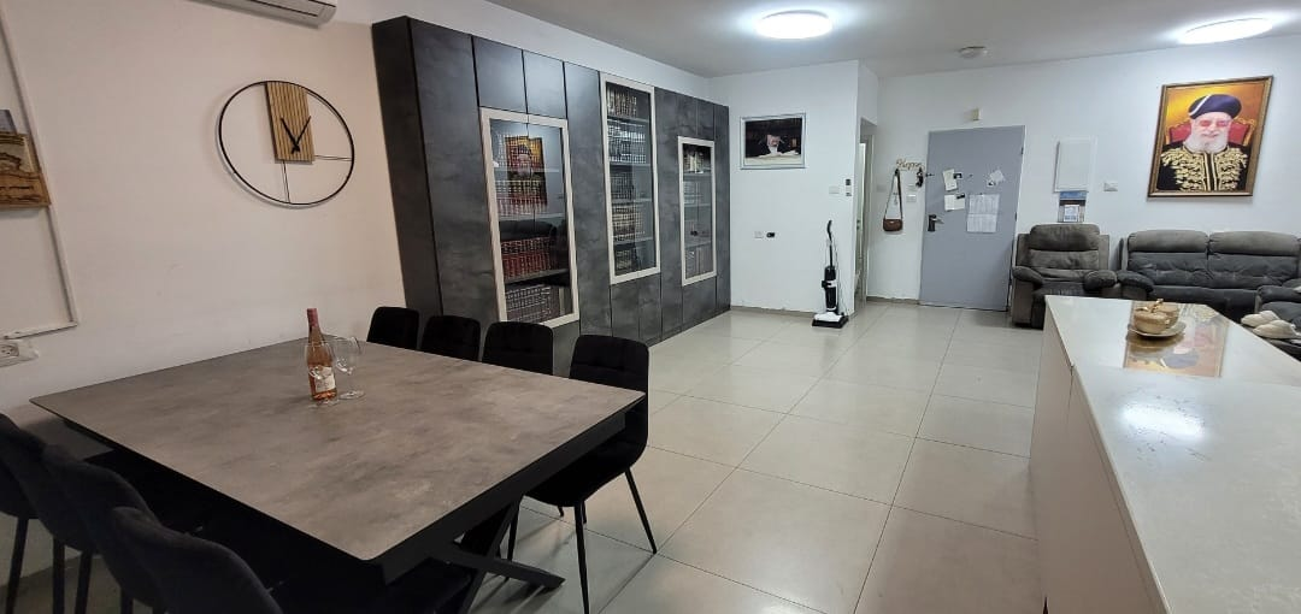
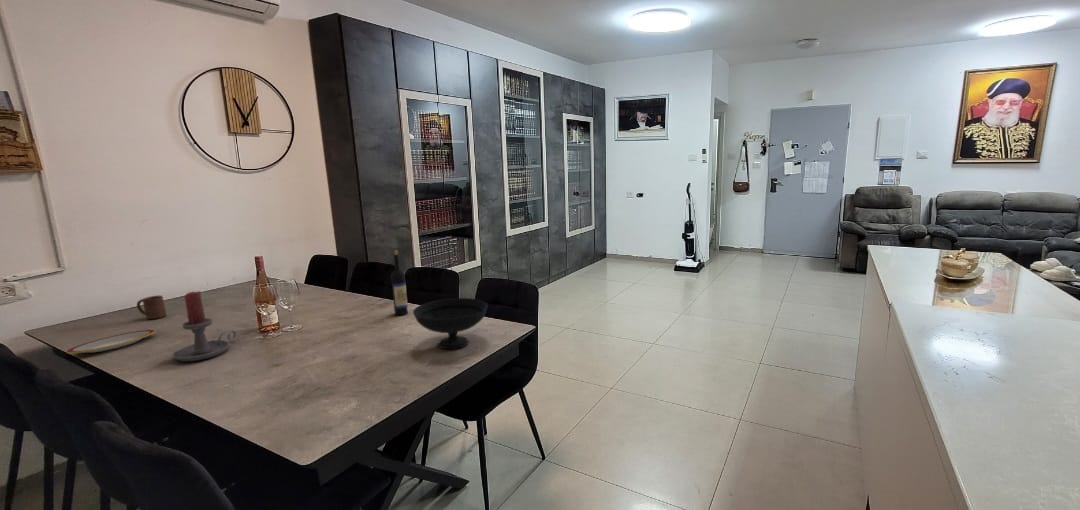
+ cup (151, 307)
+ wine bottle (398, 282)
+ plate (113, 343)
+ candle holder (204, 320)
+ bowl (452, 326)
